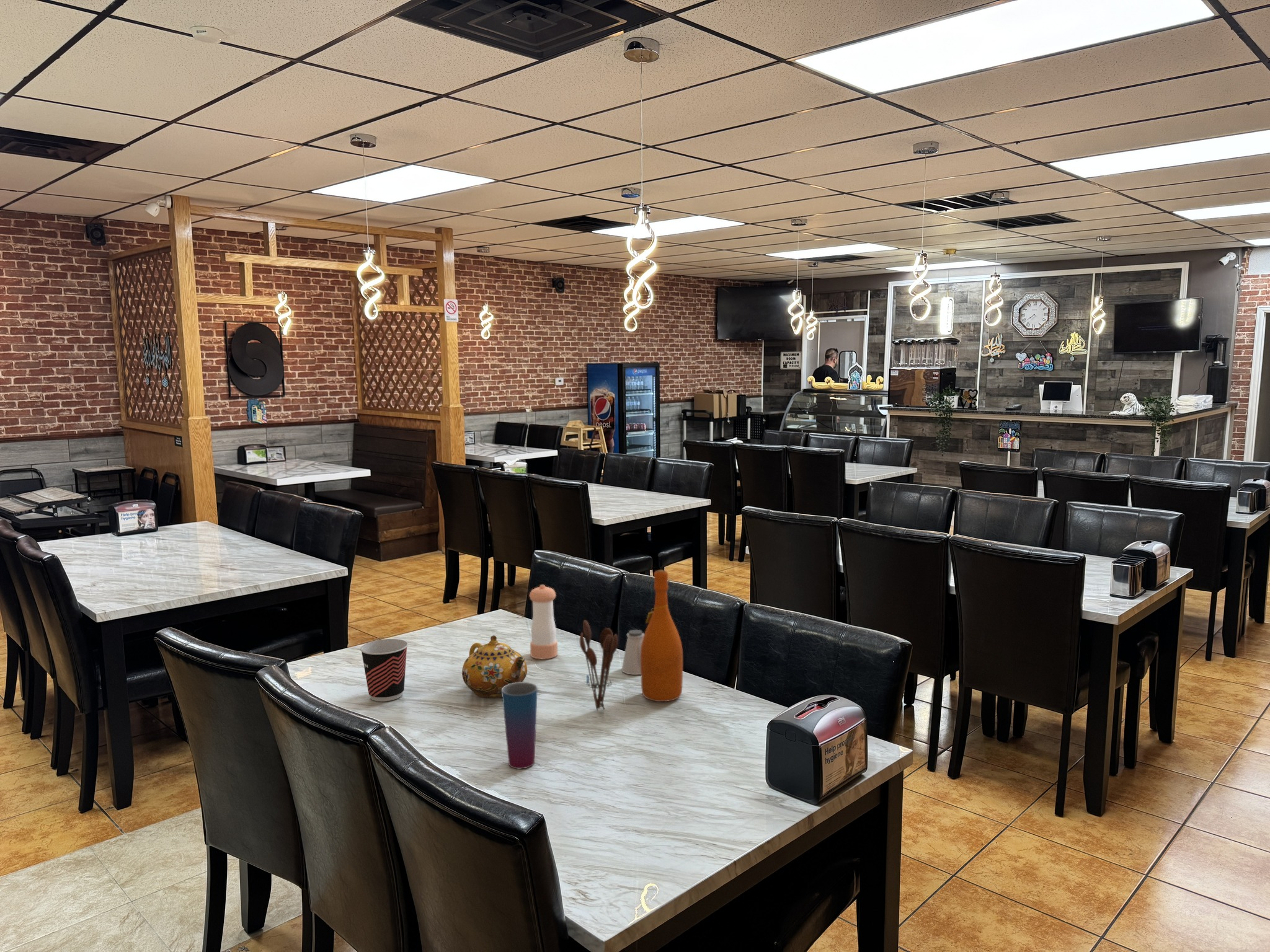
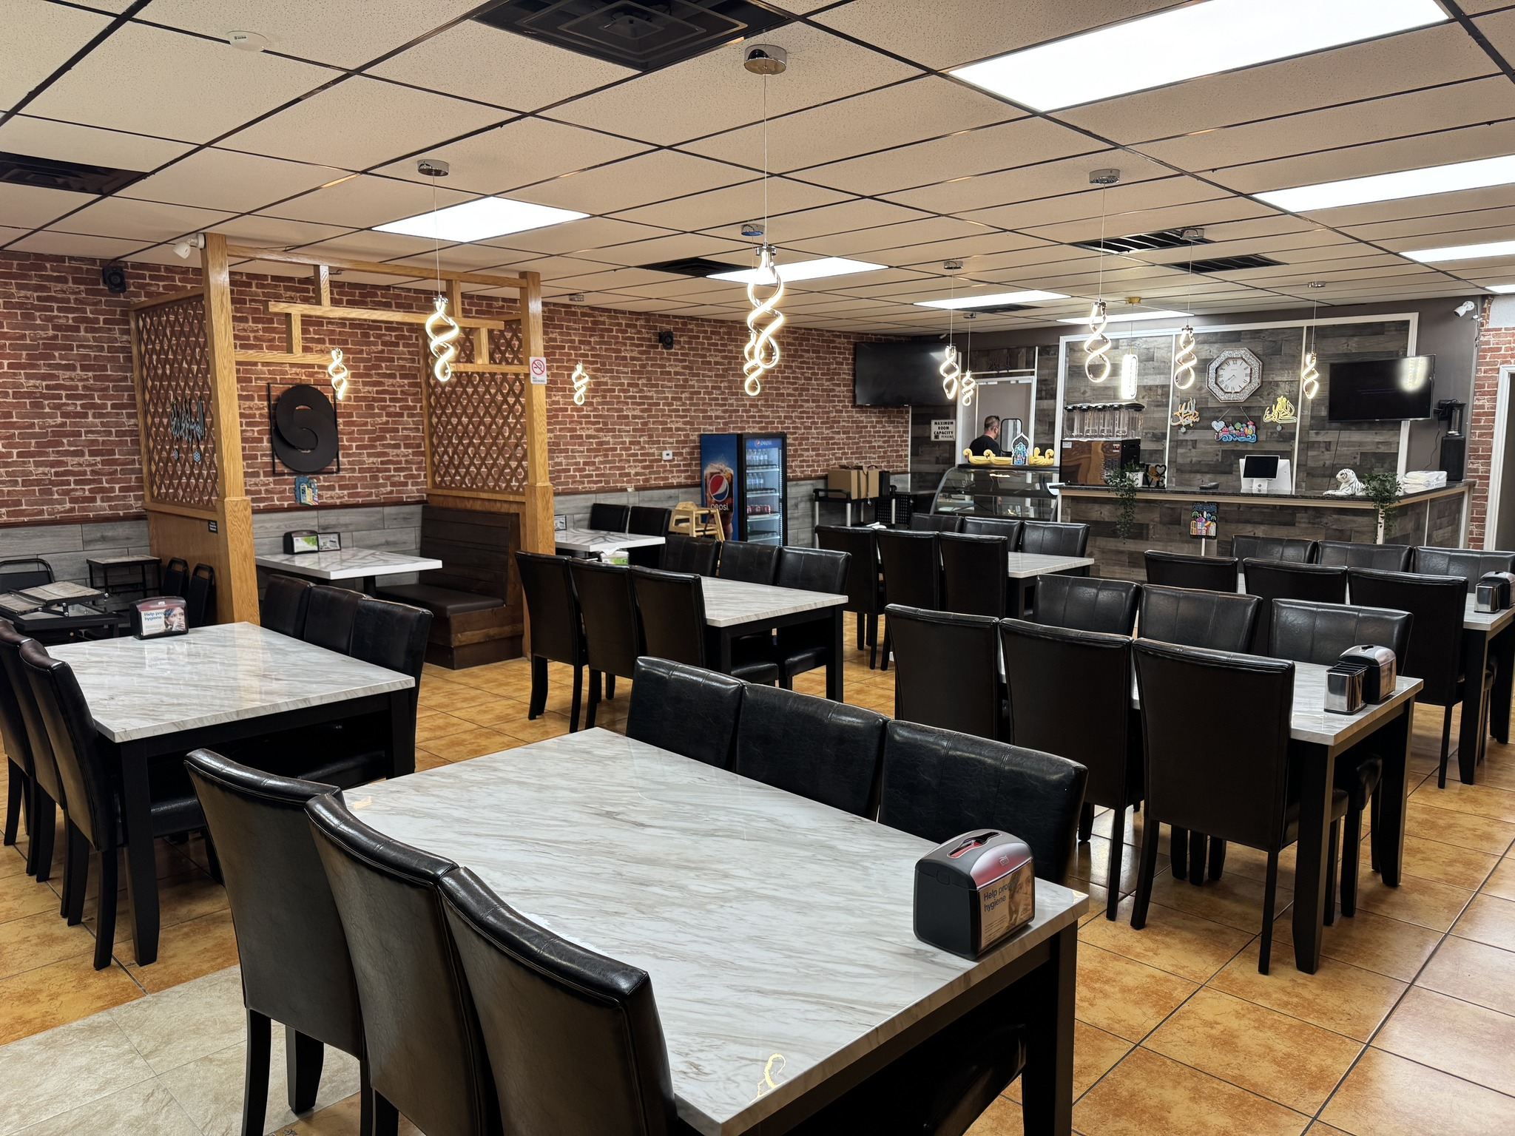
- utensil holder (596, 664)
- cup (385, 671)
- cup (520, 726)
- saltshaker (636, 650)
- teapot (495, 663)
- wine bottle (661, 633)
- pepper shaker (543, 620)
